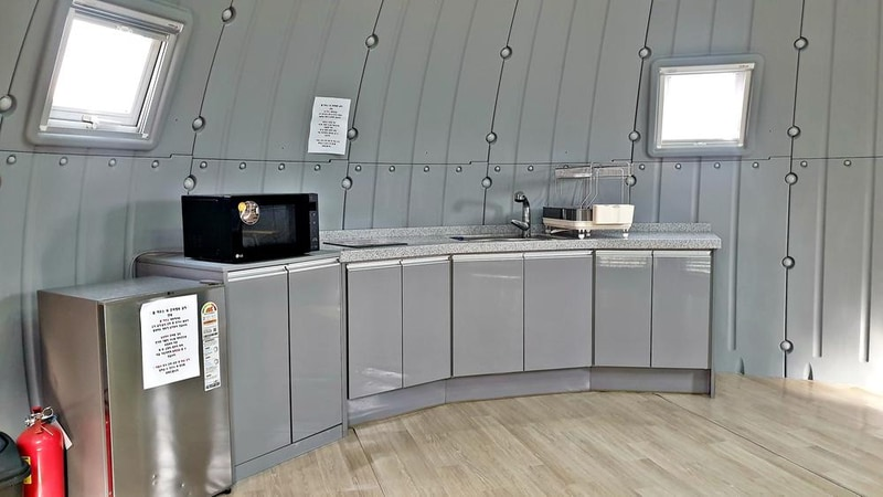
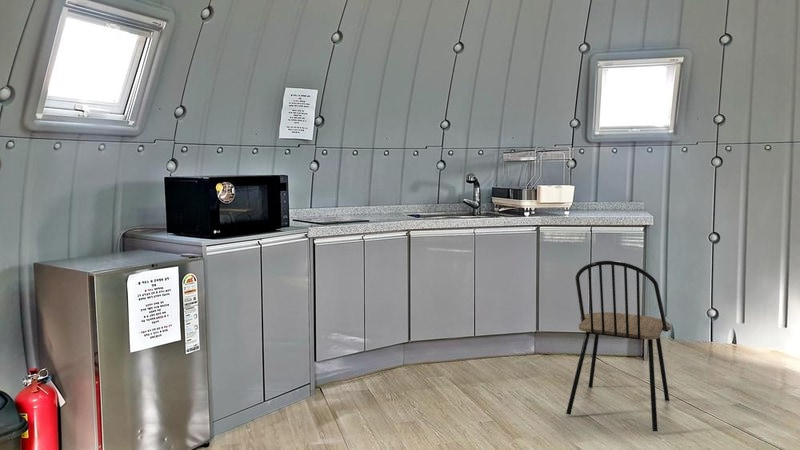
+ dining chair (621, 332)
